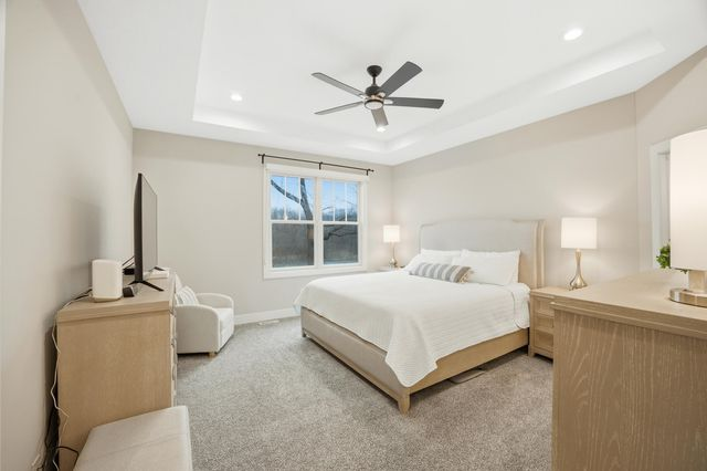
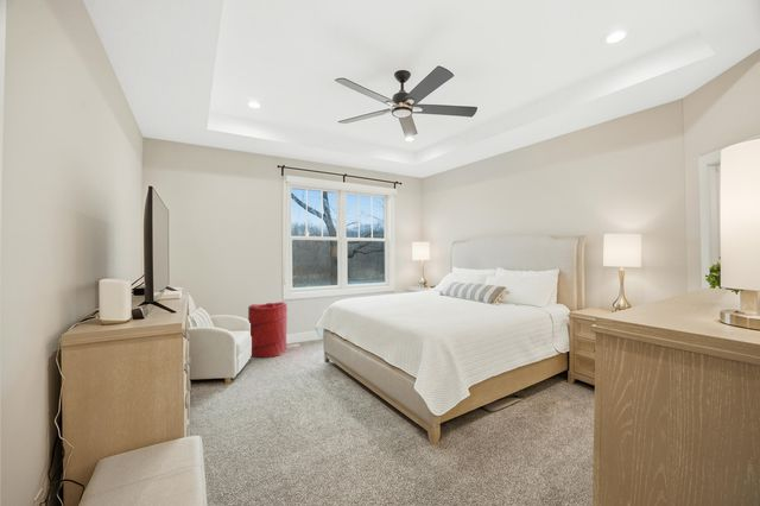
+ laundry hamper (267, 327)
